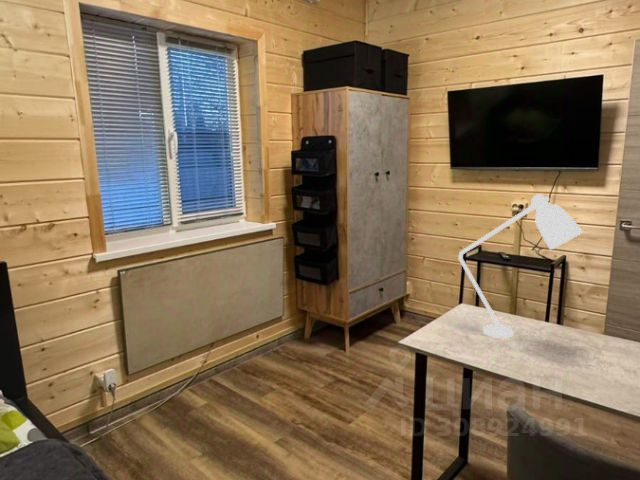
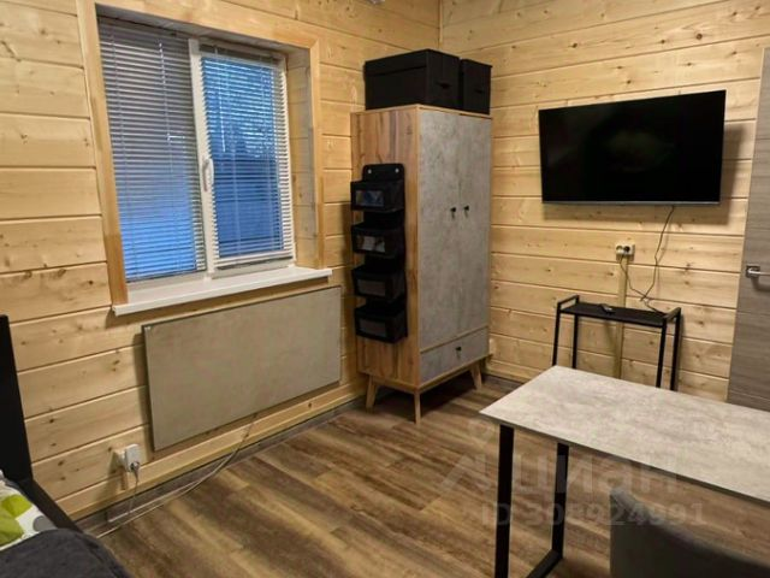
- desk lamp (492, 235)
